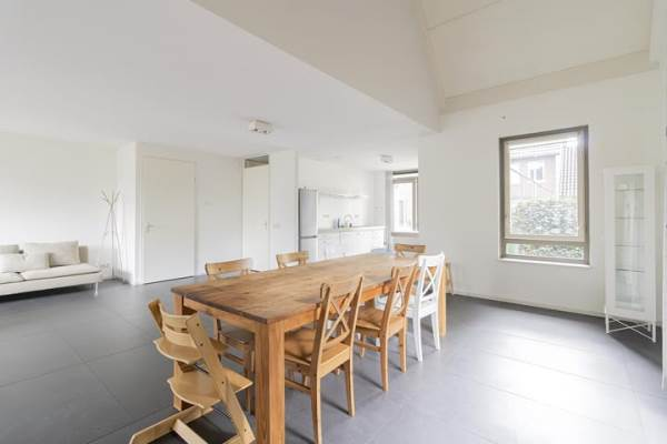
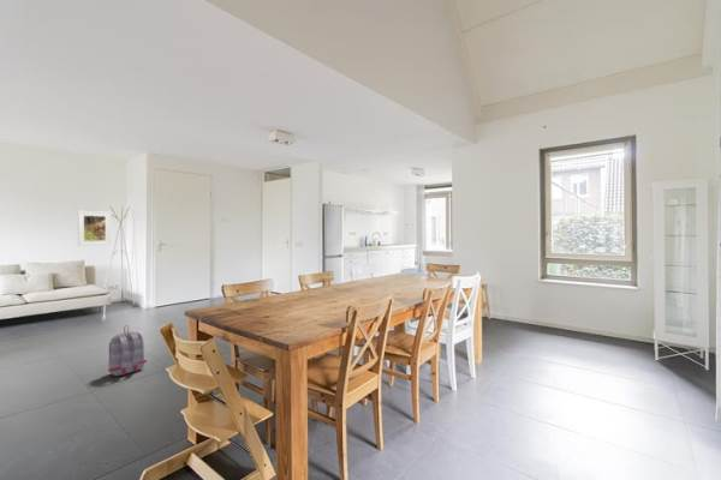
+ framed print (94, 228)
+ backpack (126, 348)
